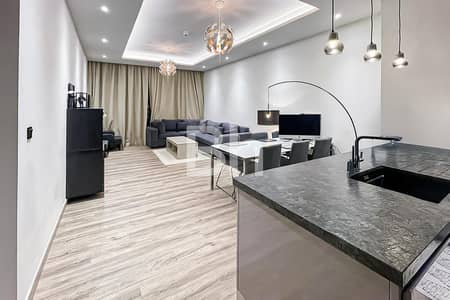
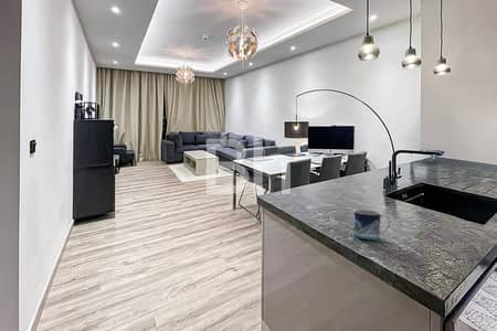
+ mug (371, 224)
